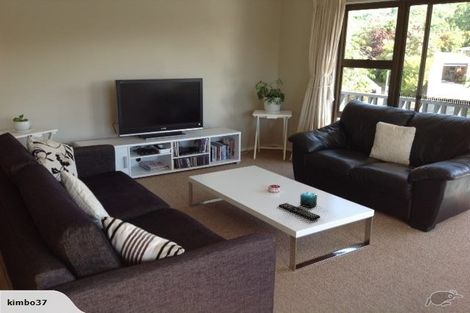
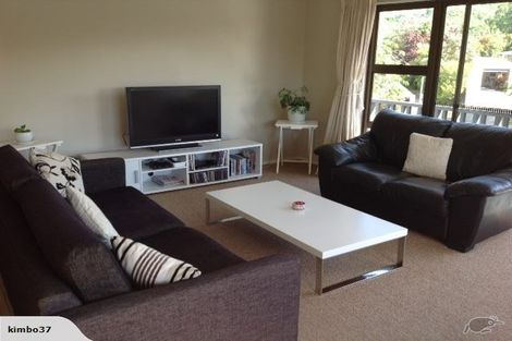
- candle (308, 197)
- remote control (298, 210)
